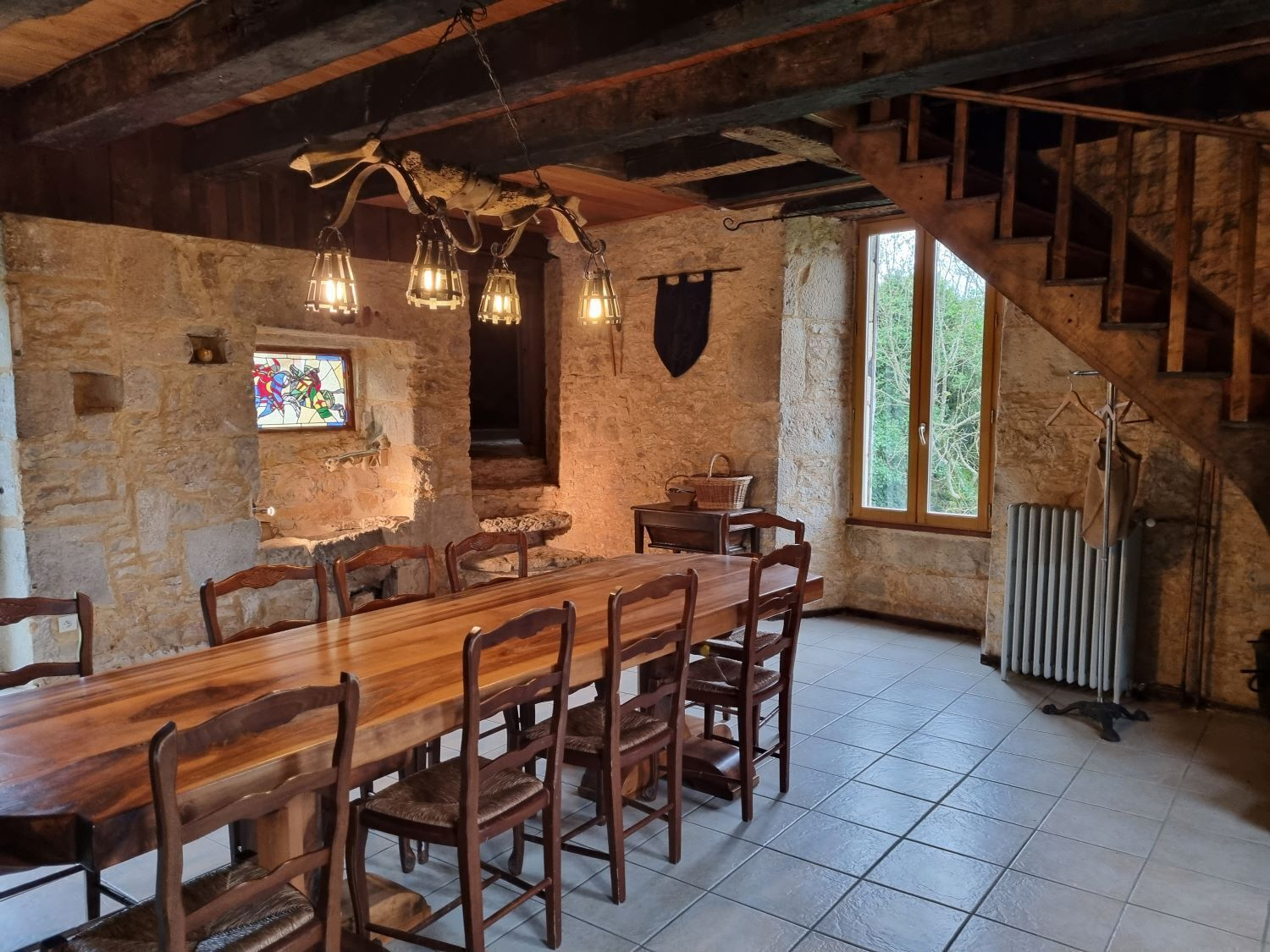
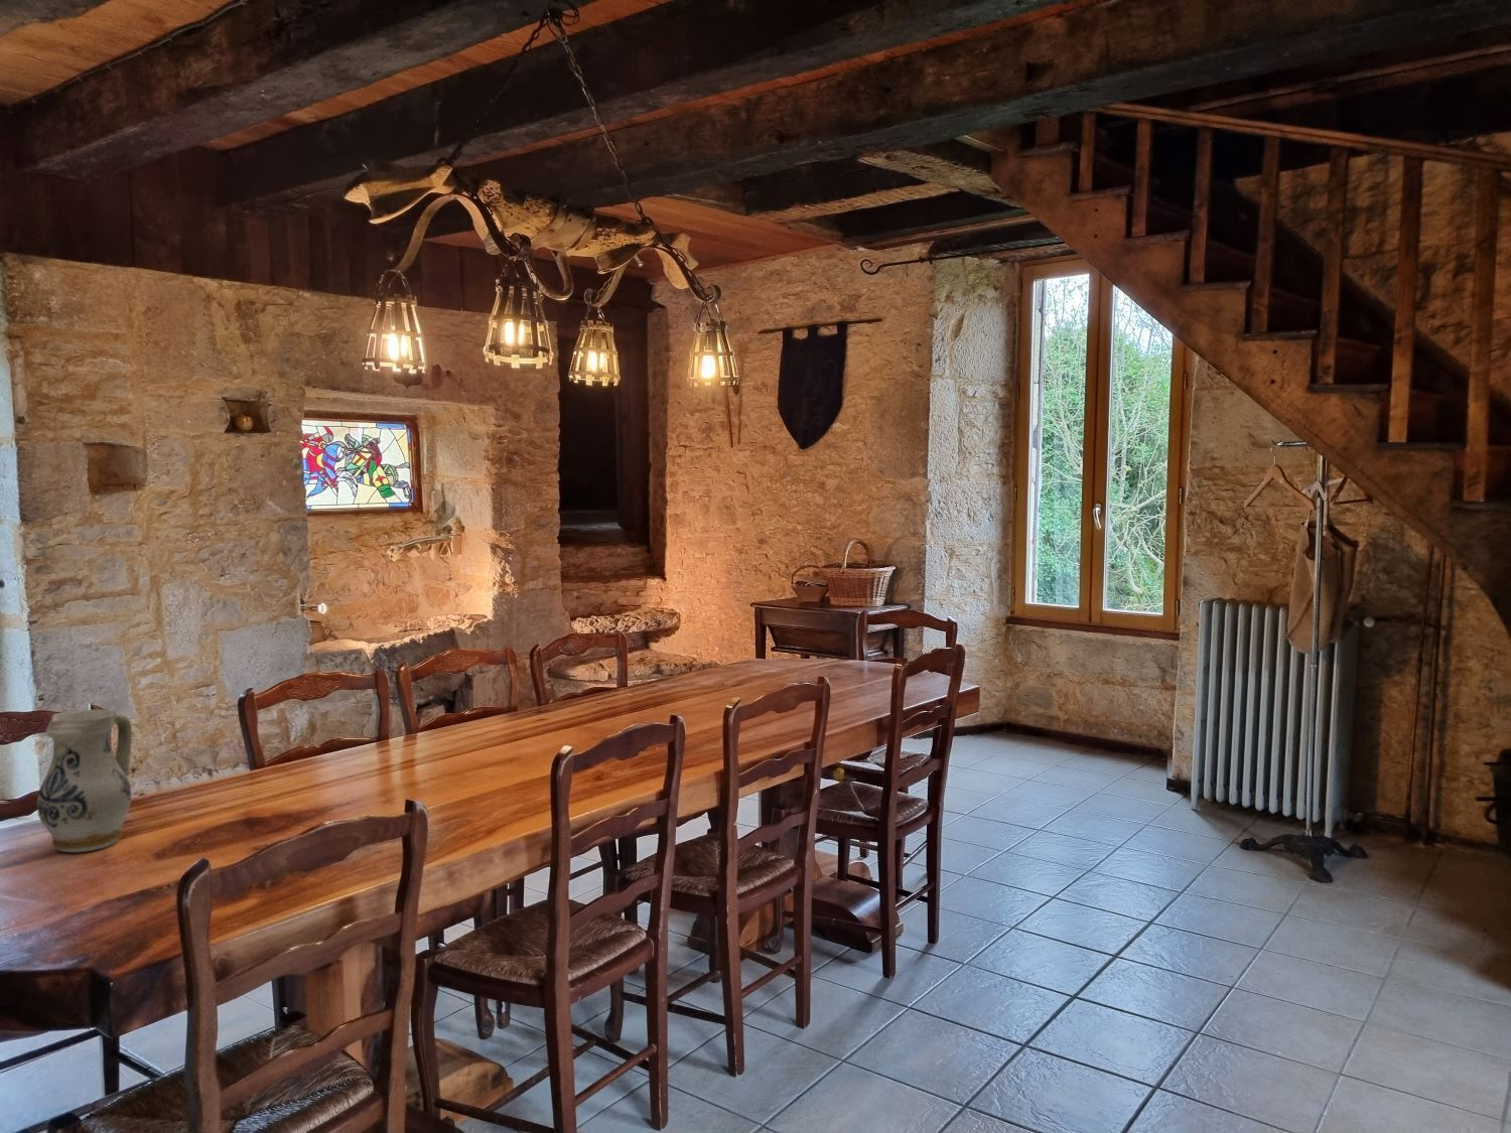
+ ceramic pitcher (89, 777)
